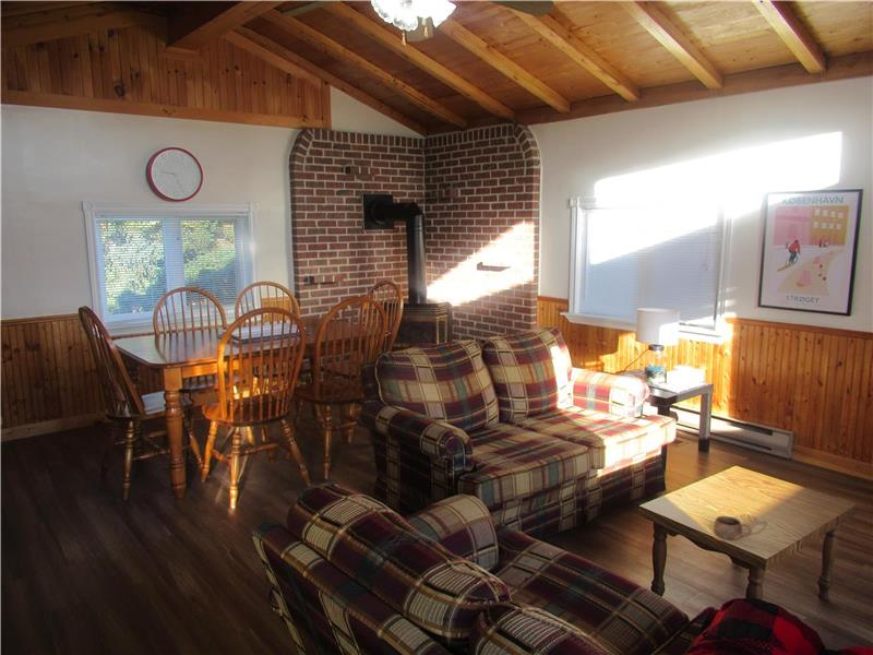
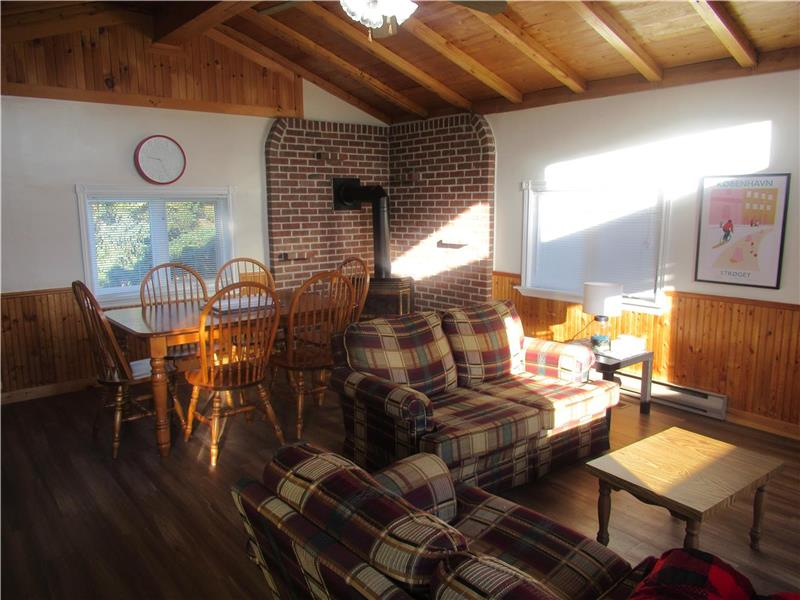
- cup (731, 528)
